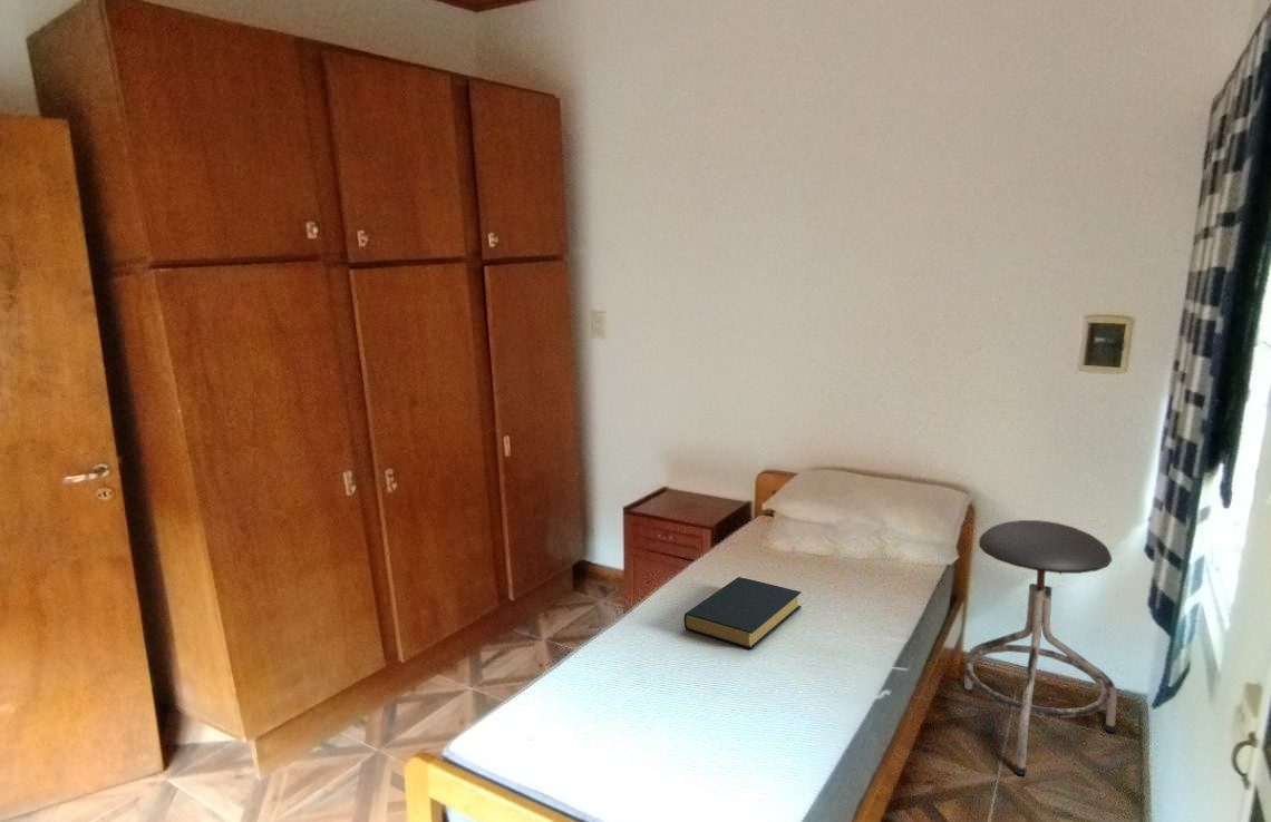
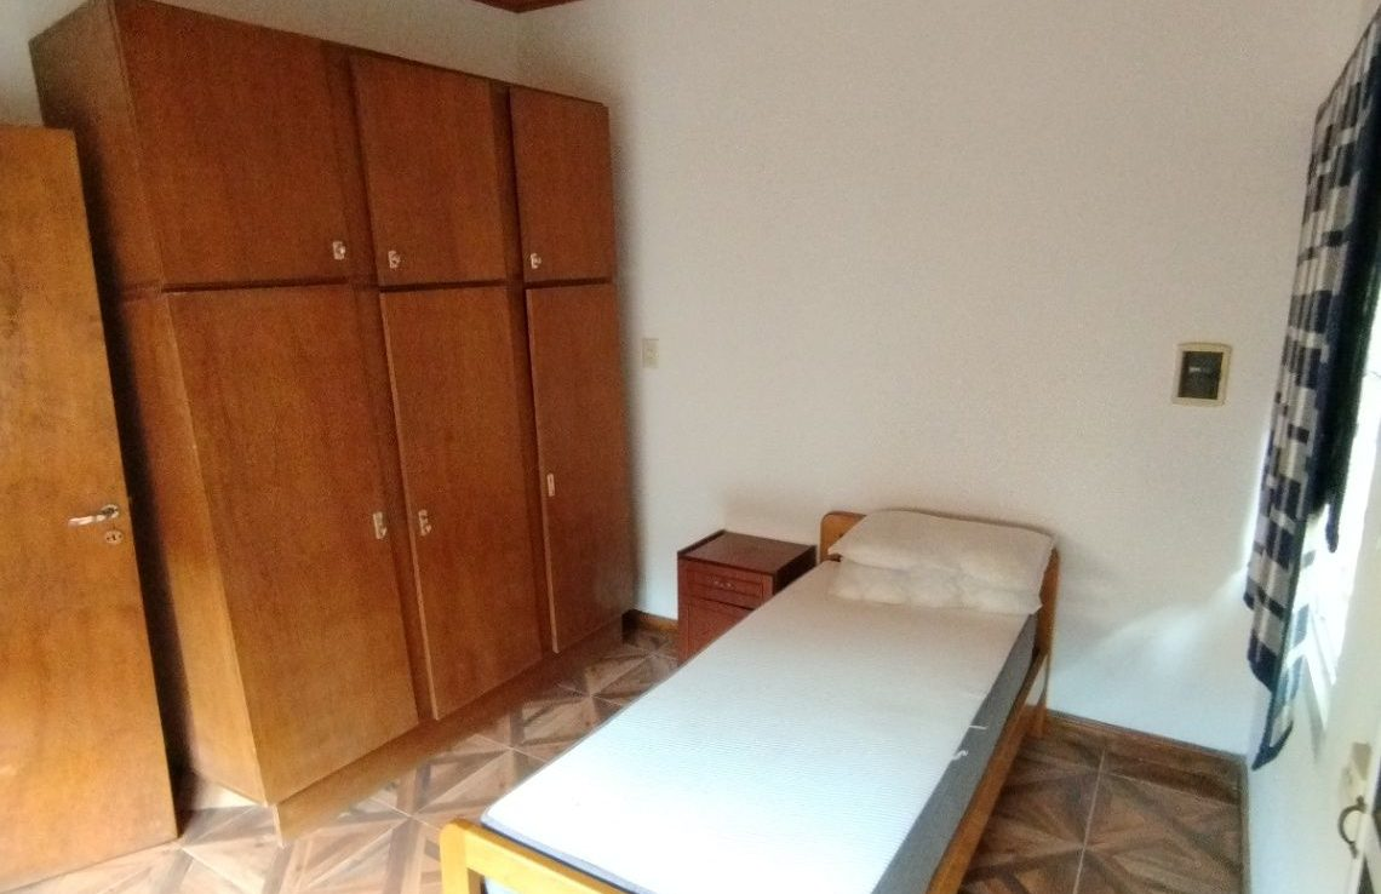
- hardback book (744, 609)
- stool (1036, 634)
